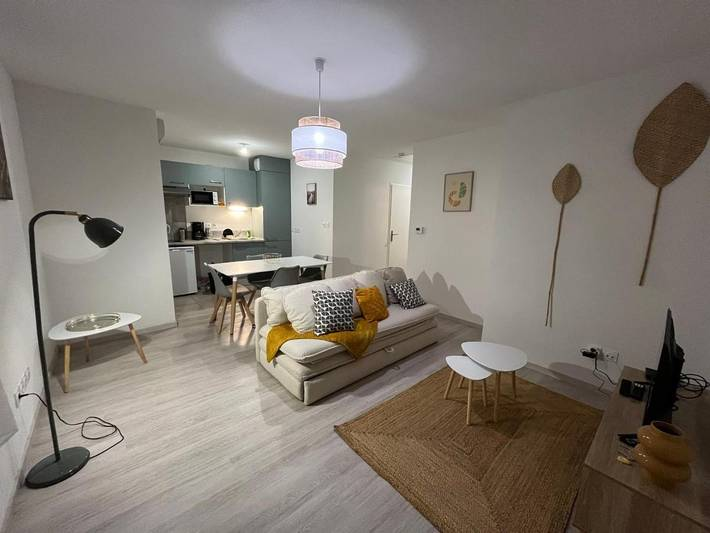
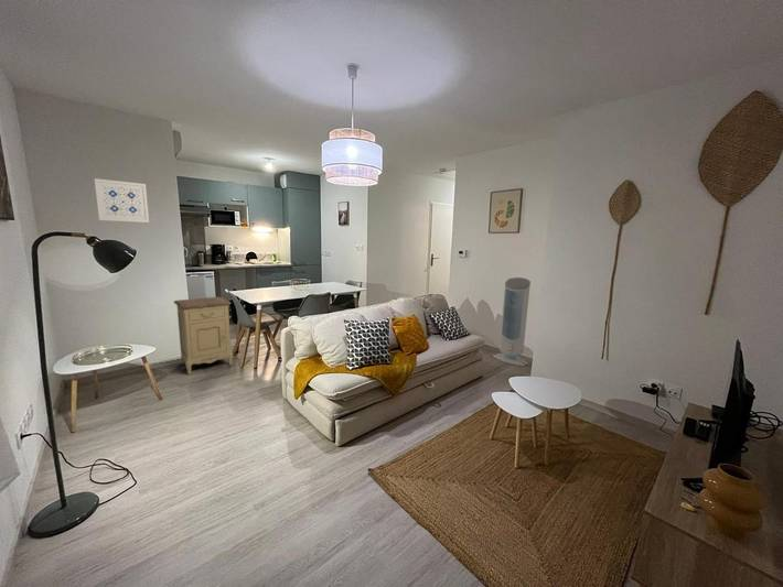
+ air purifier (514, 319)
+ wall art (122, 202)
+ nightstand (205, 334)
